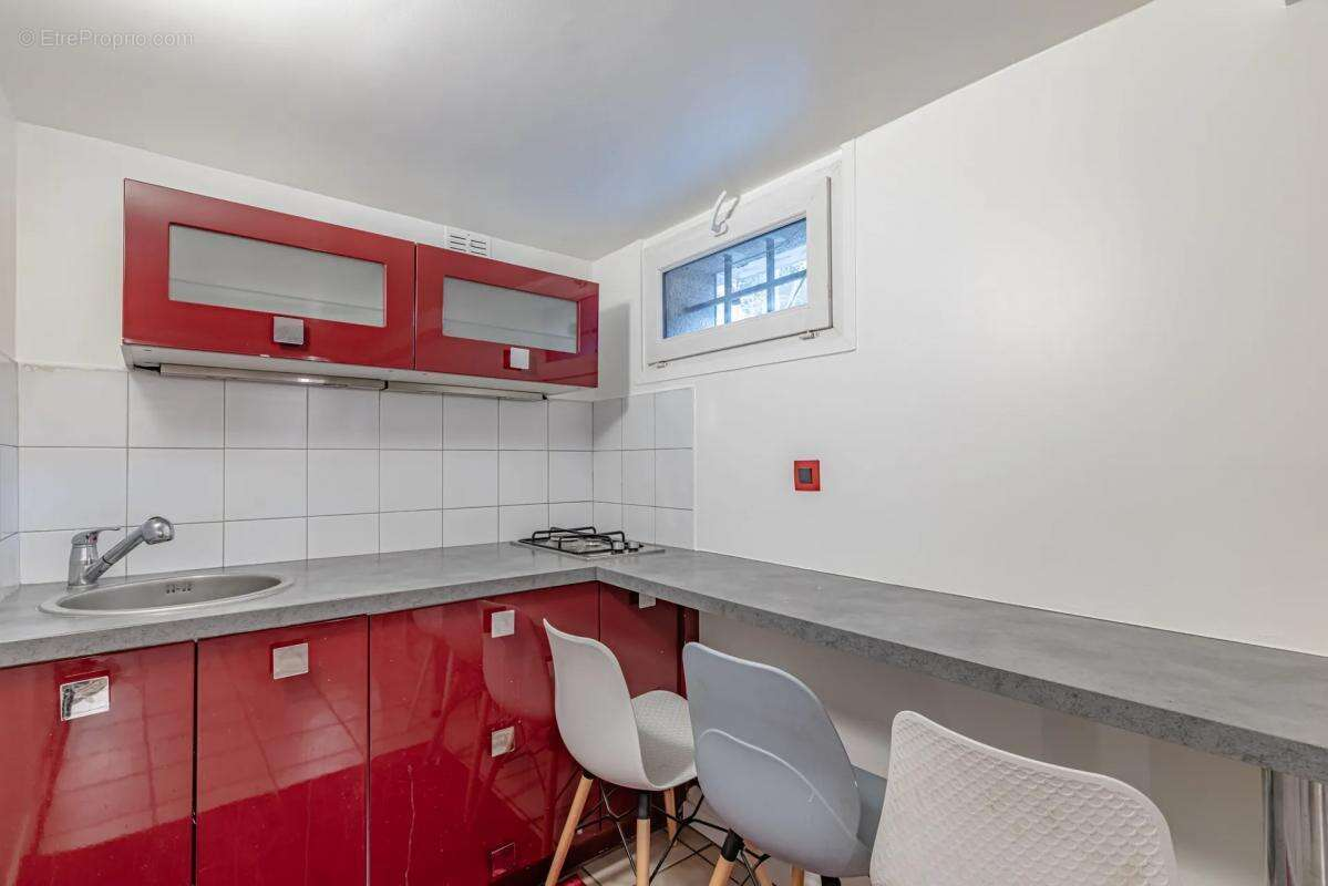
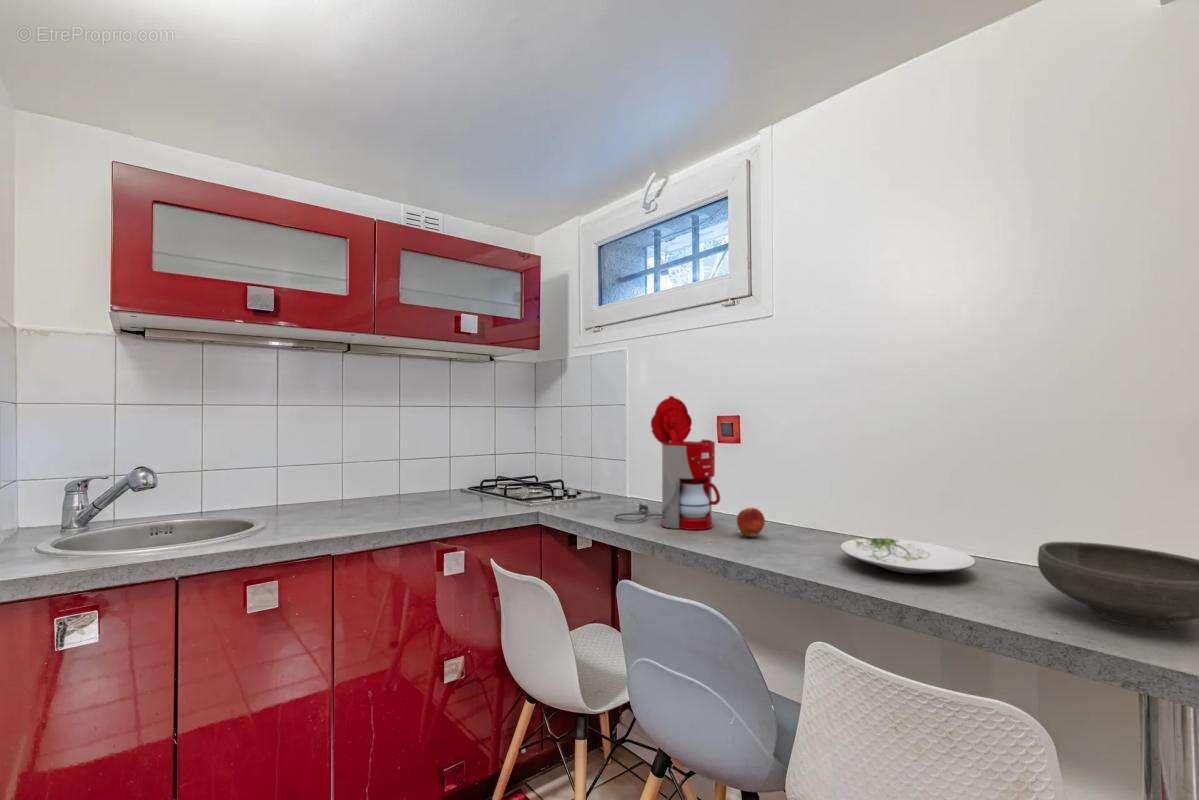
+ bowl (1126, 586)
+ apple (750, 521)
+ plate (904, 559)
+ coffee maker (662, 458)
